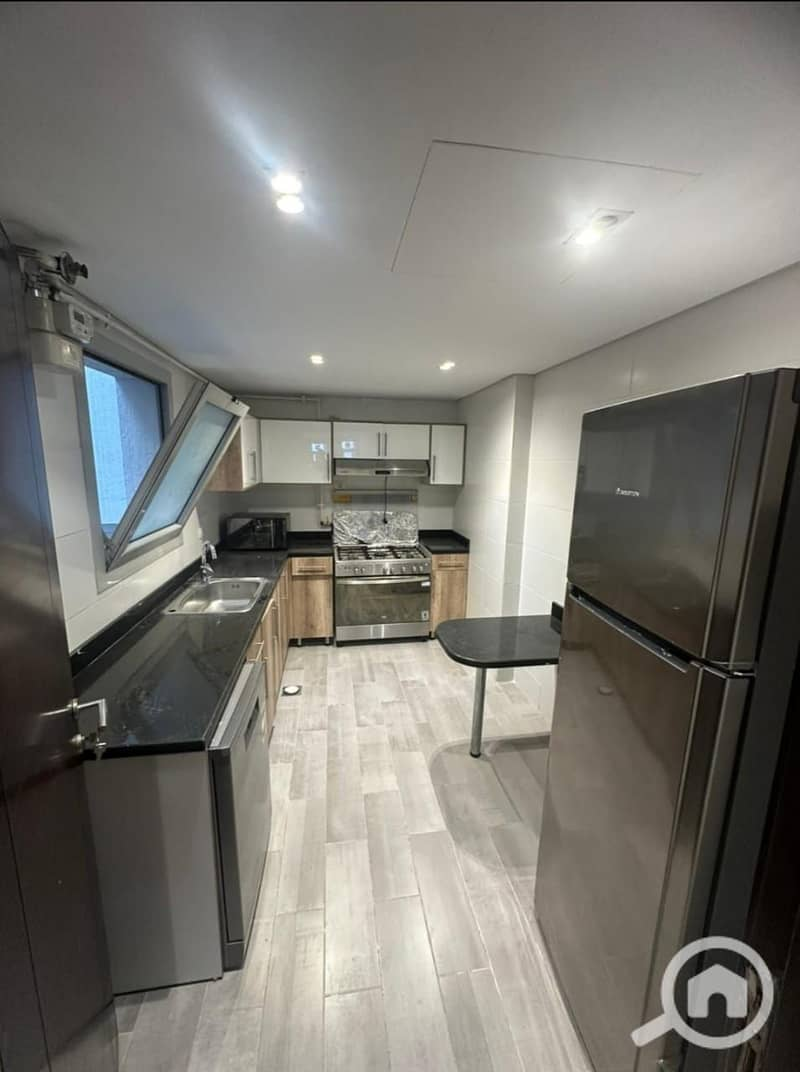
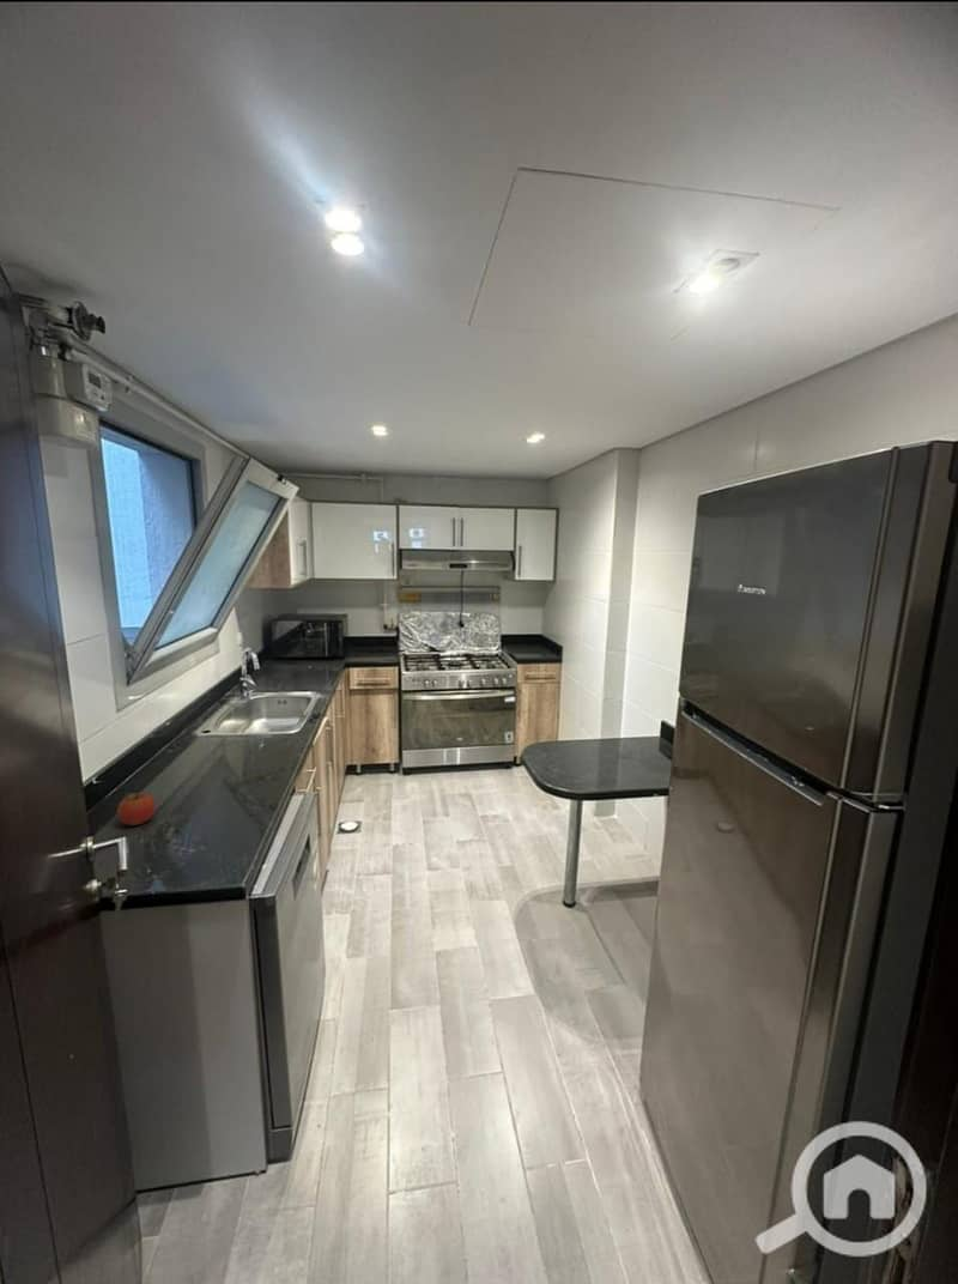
+ fruit (137, 806)
